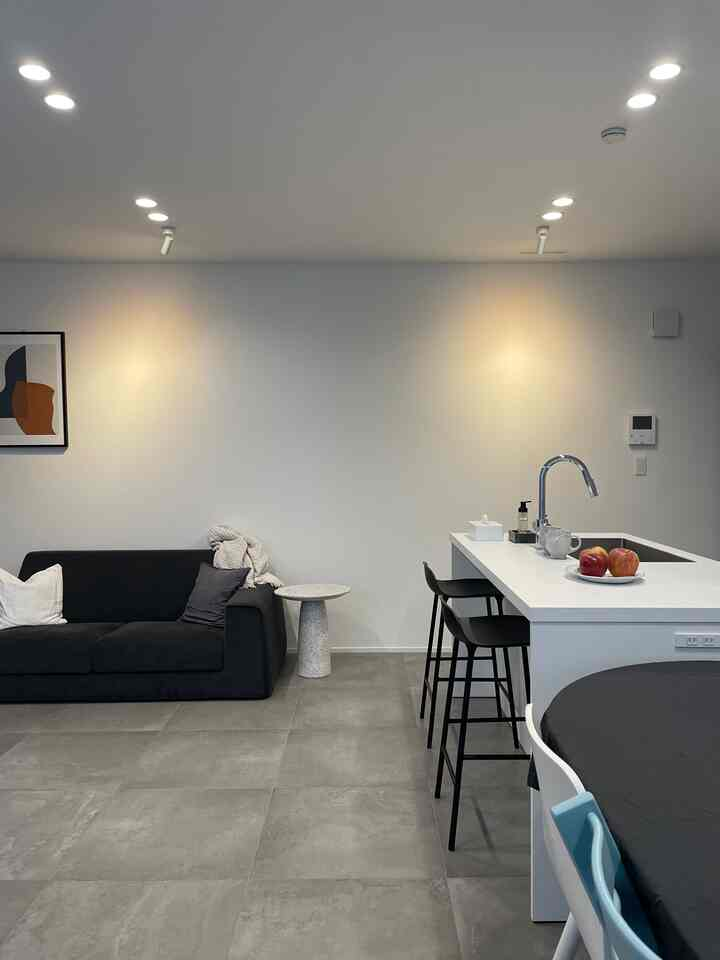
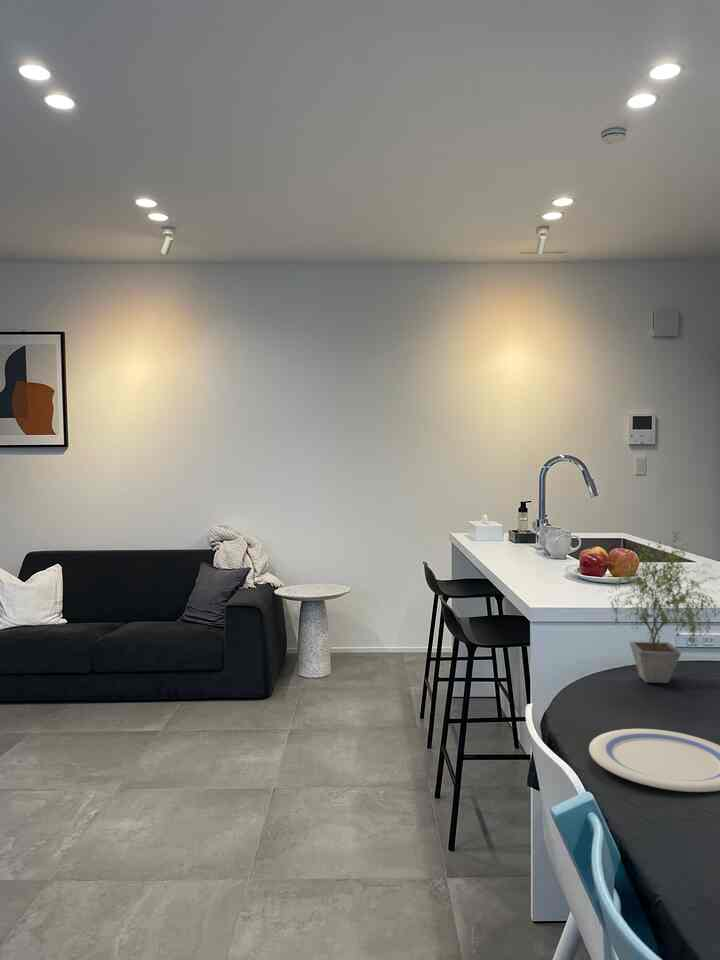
+ plate (665, 758)
+ potted plant (660, 603)
